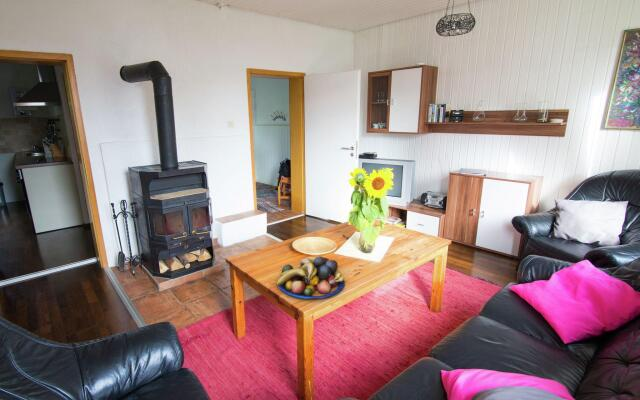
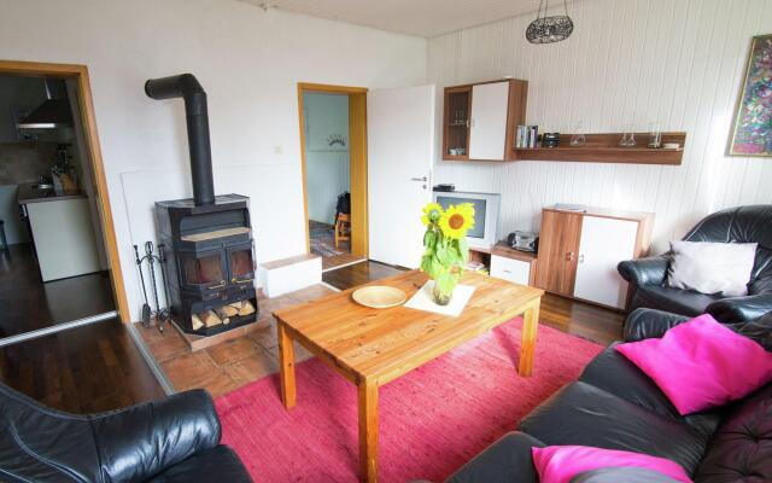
- fruit bowl (311, 272)
